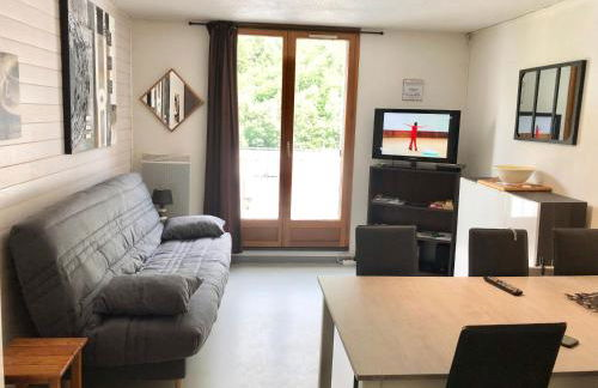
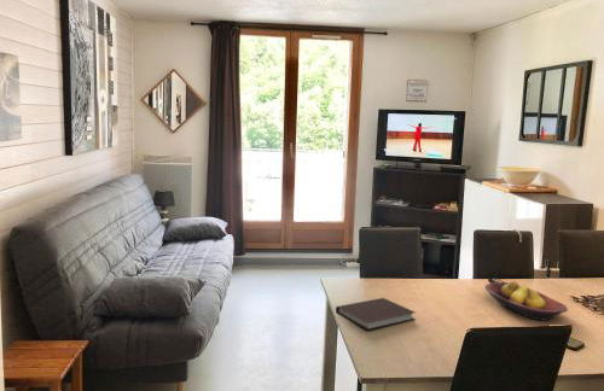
+ fruit bowl (523, 297)
+ notebook (374, 313)
